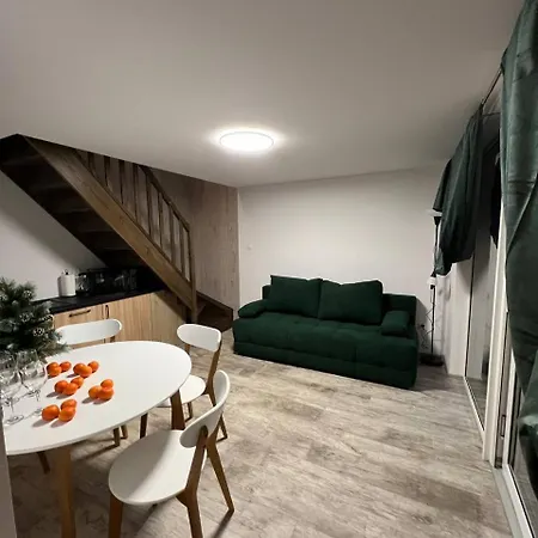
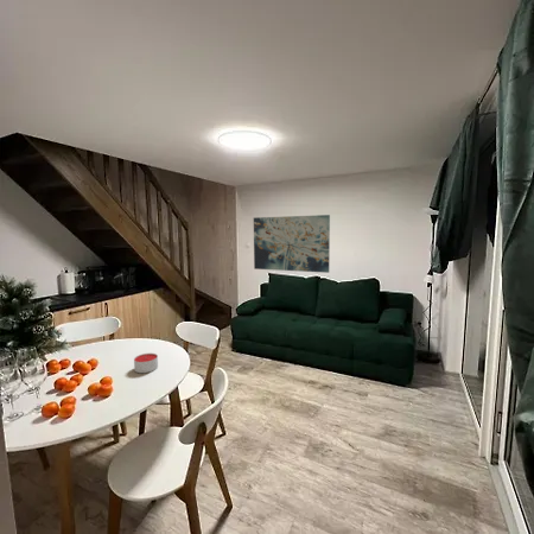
+ candle (146, 362)
+ wall art (290, 243)
